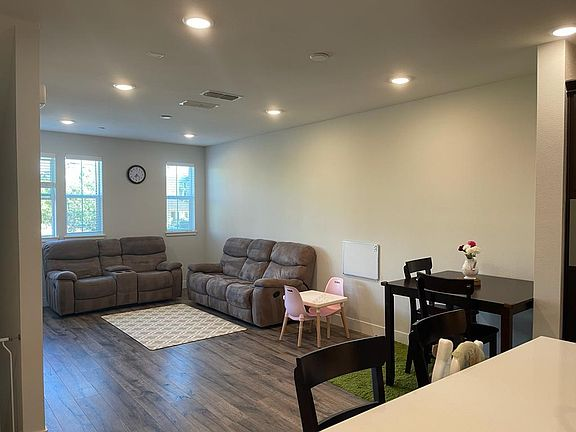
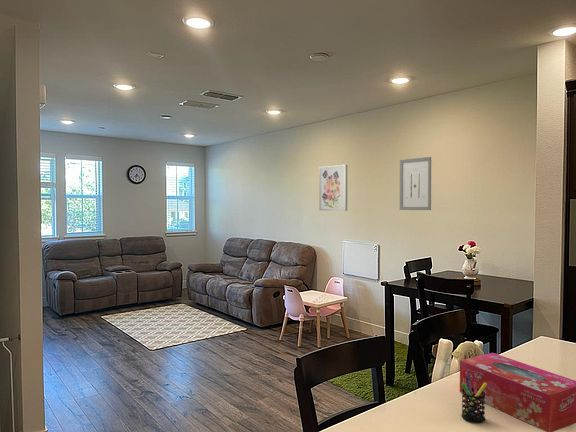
+ pen holder (470, 395)
+ wall art (333, 188)
+ wall art (414, 184)
+ tissue box (517, 387)
